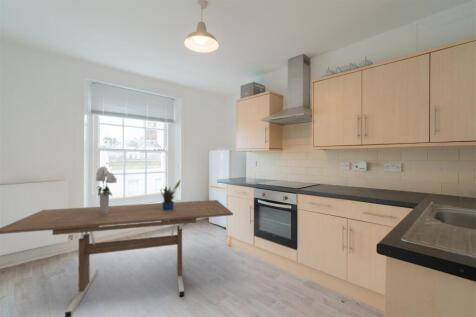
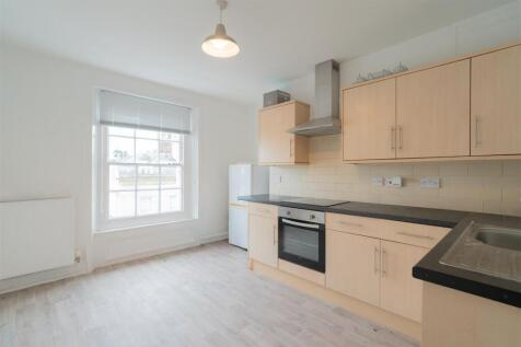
- bouquet (105, 189)
- potted plant (170, 194)
- dining table (135, 247)
